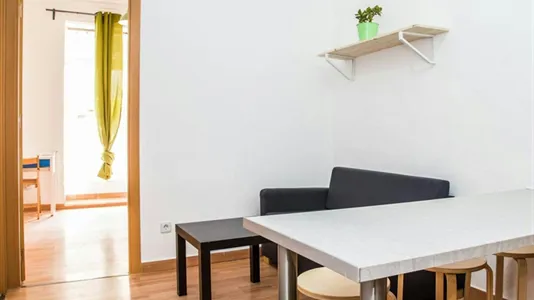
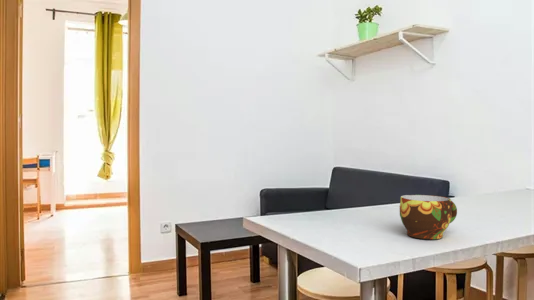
+ cup (426, 216)
